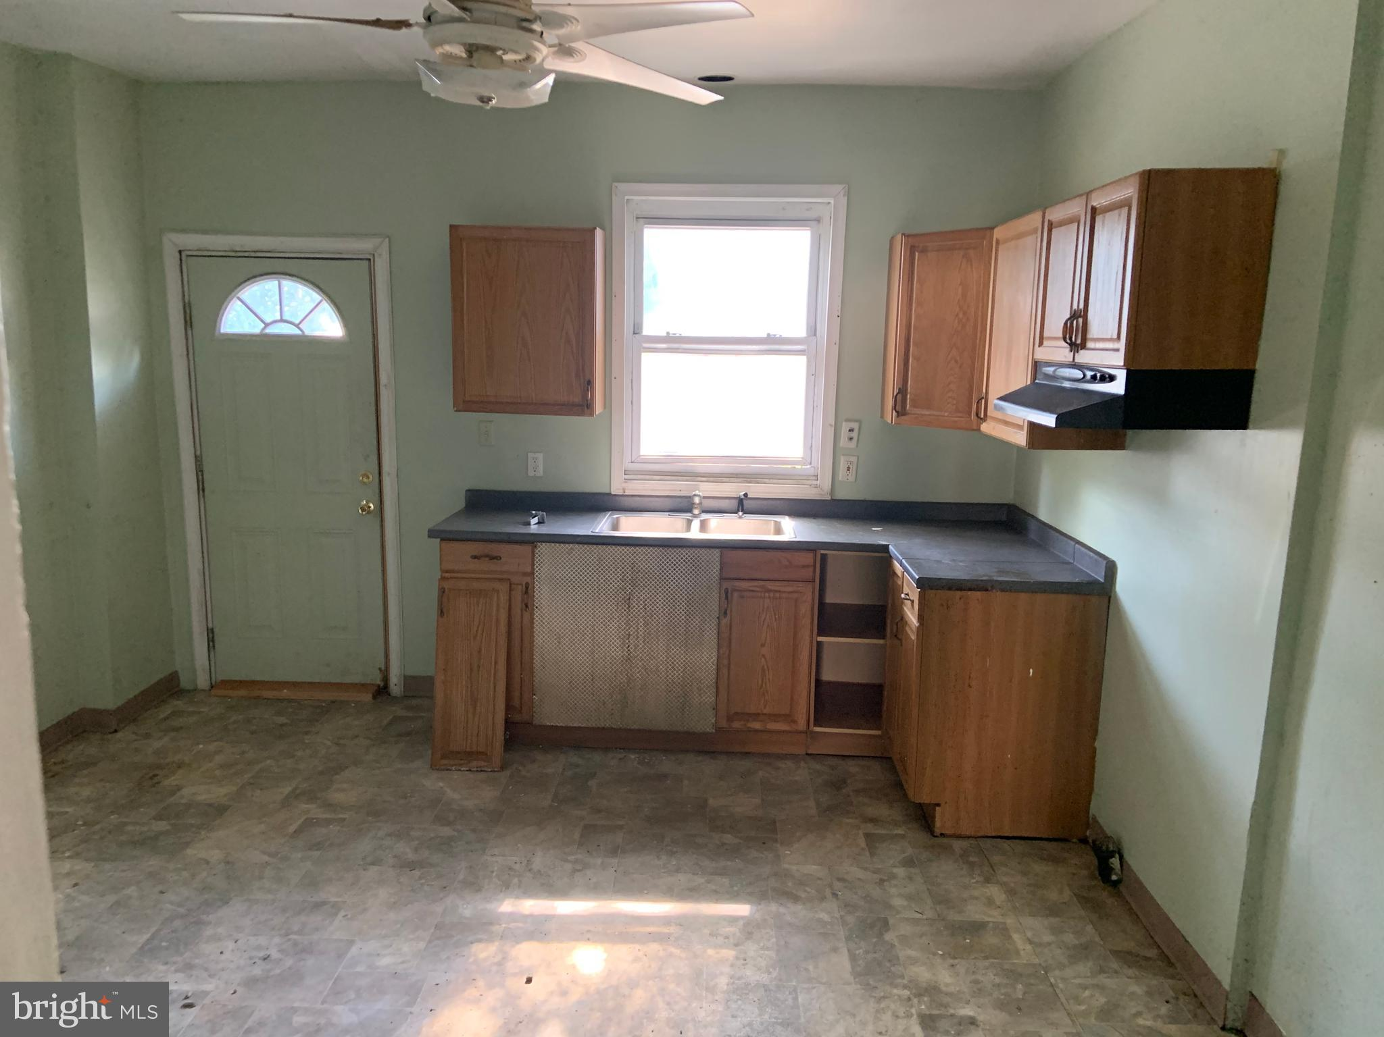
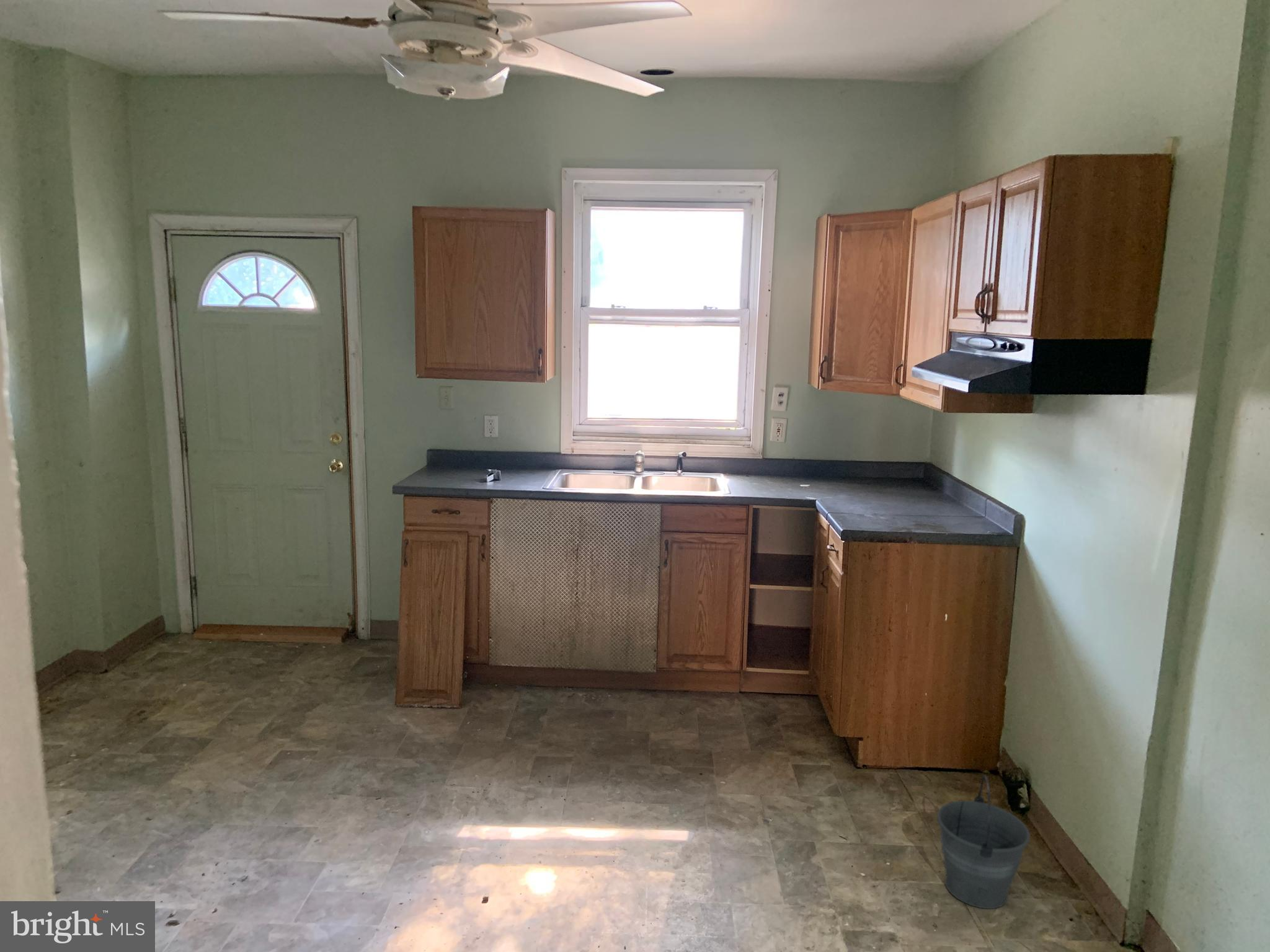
+ bucket (981, 835)
